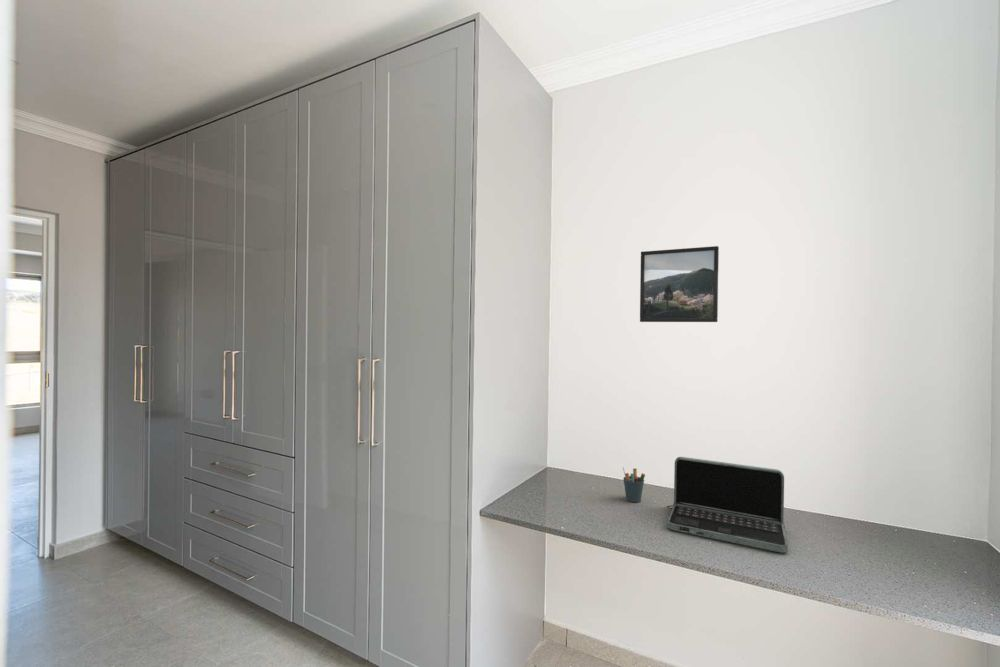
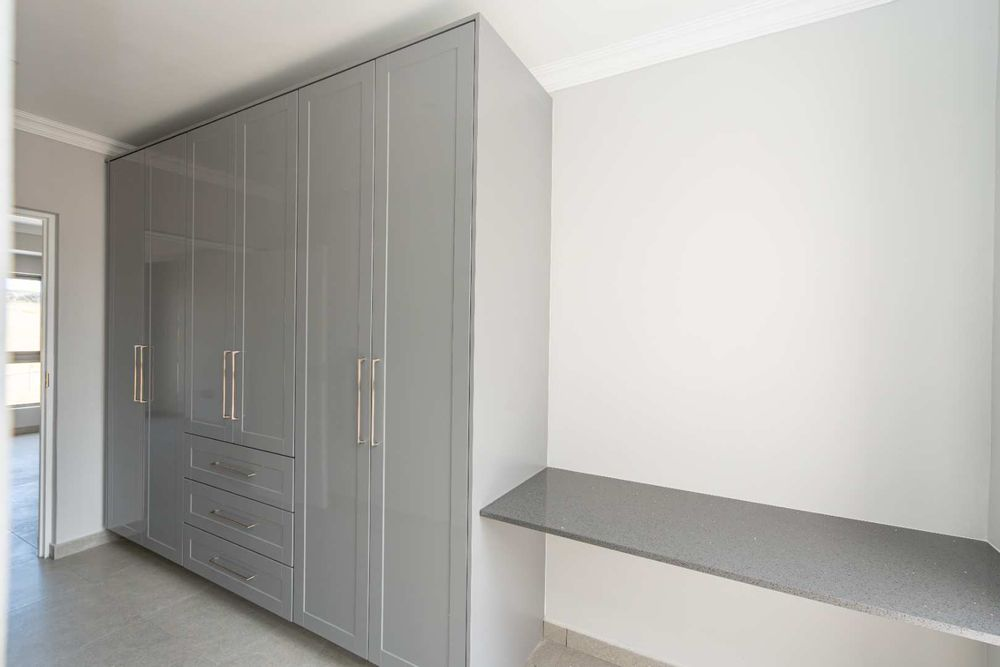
- pen holder (633, 483)
- laptop (721, 497)
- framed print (677, 285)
